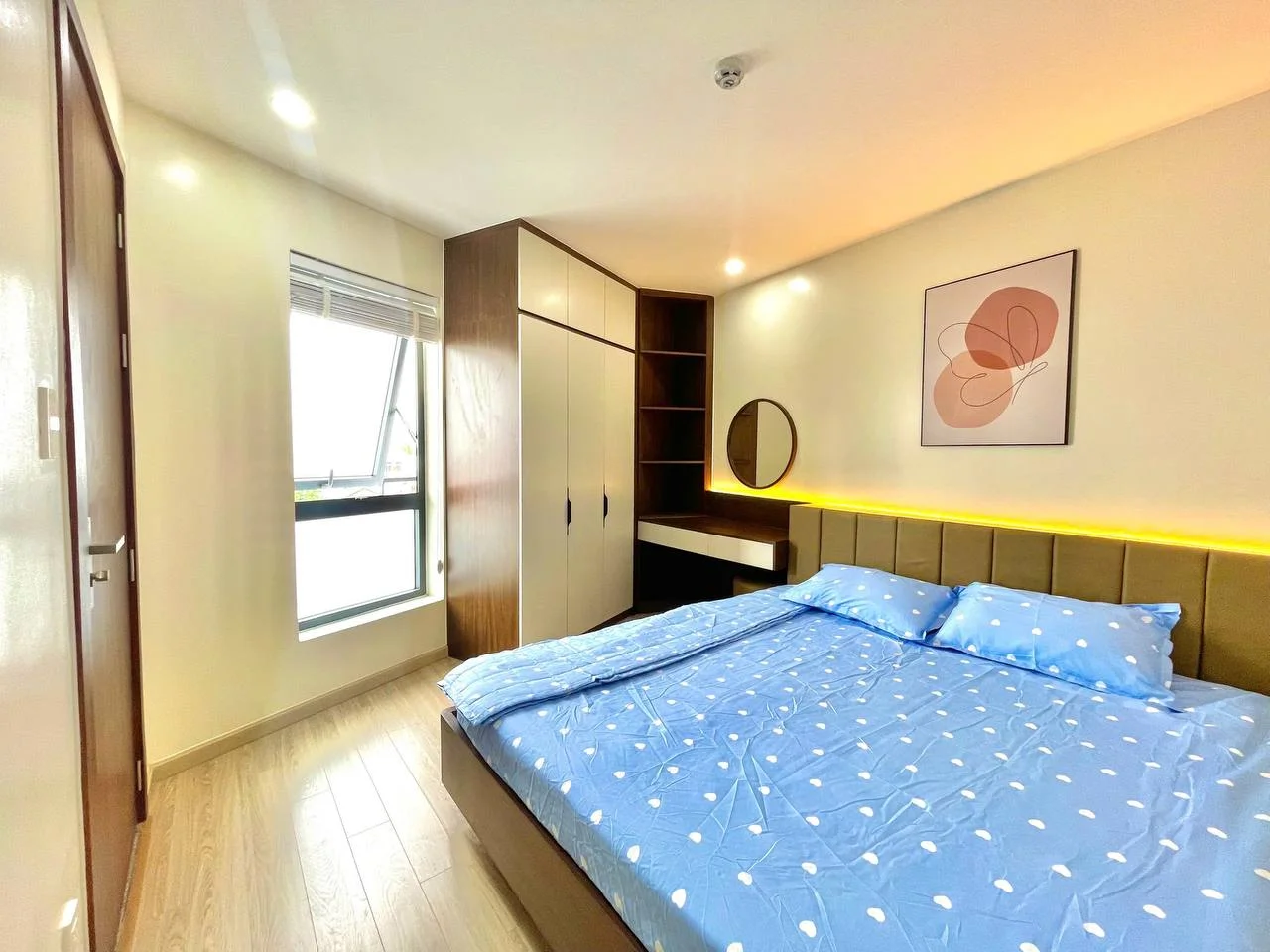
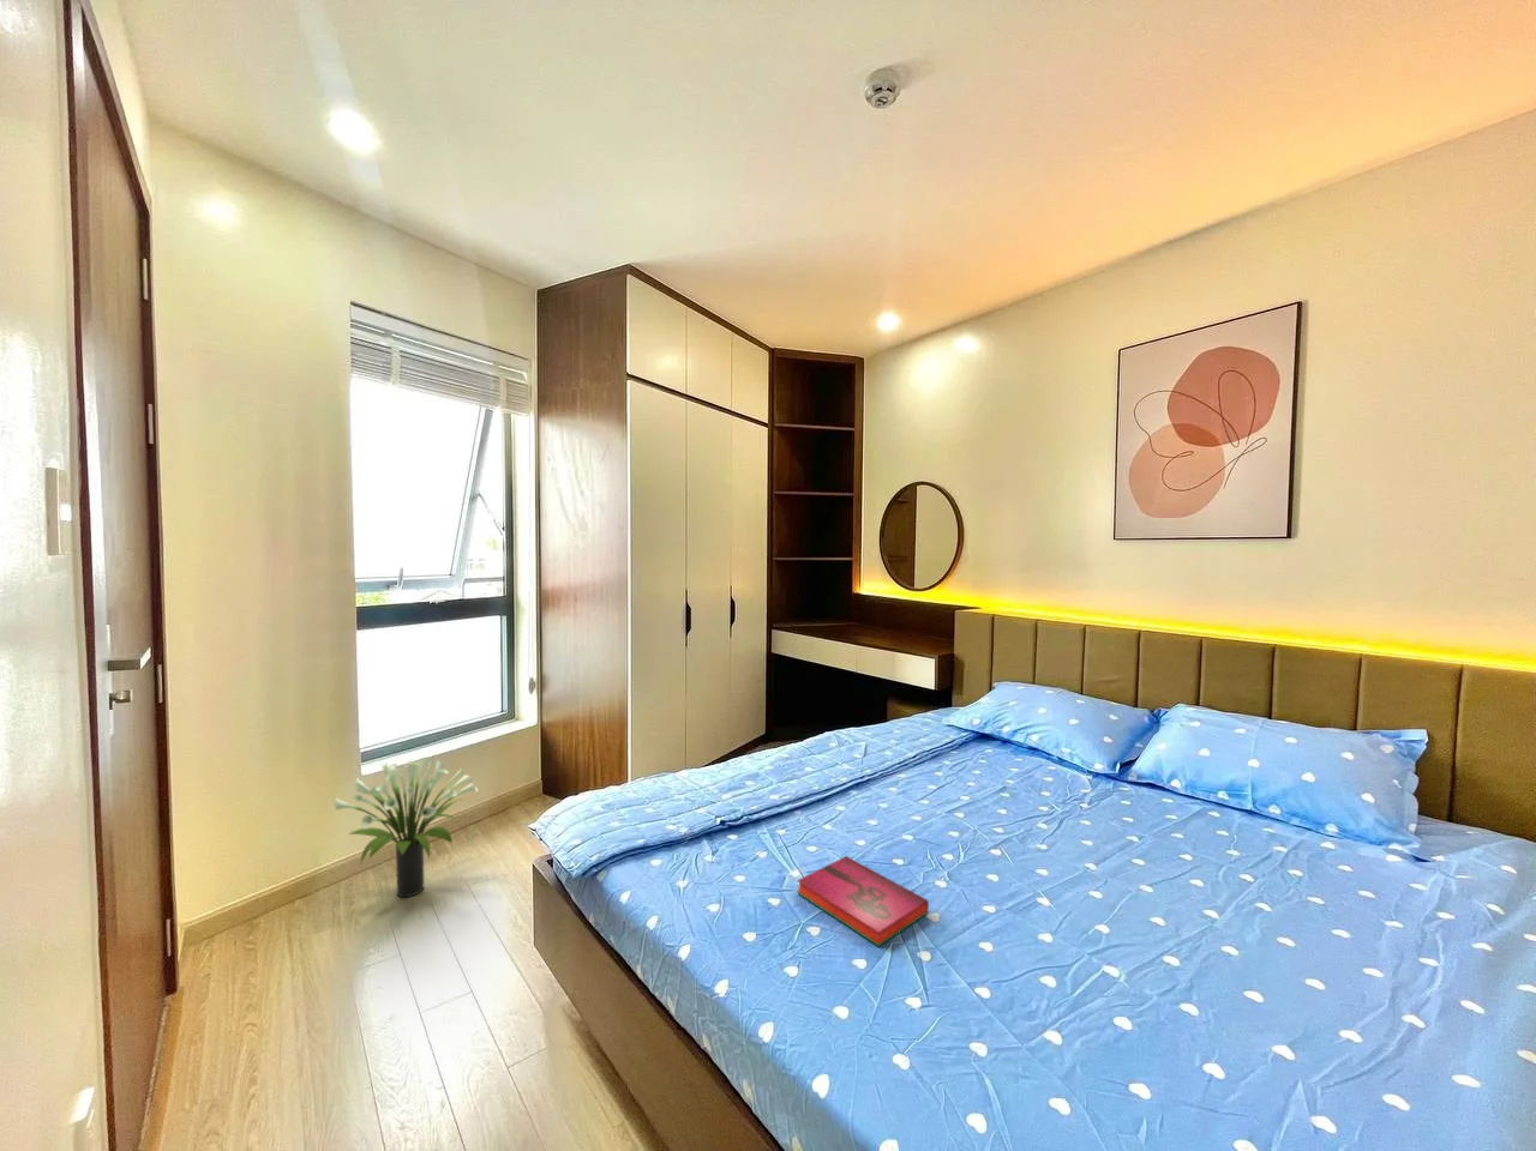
+ potted plant (411, 823)
+ hardback book (860, 896)
